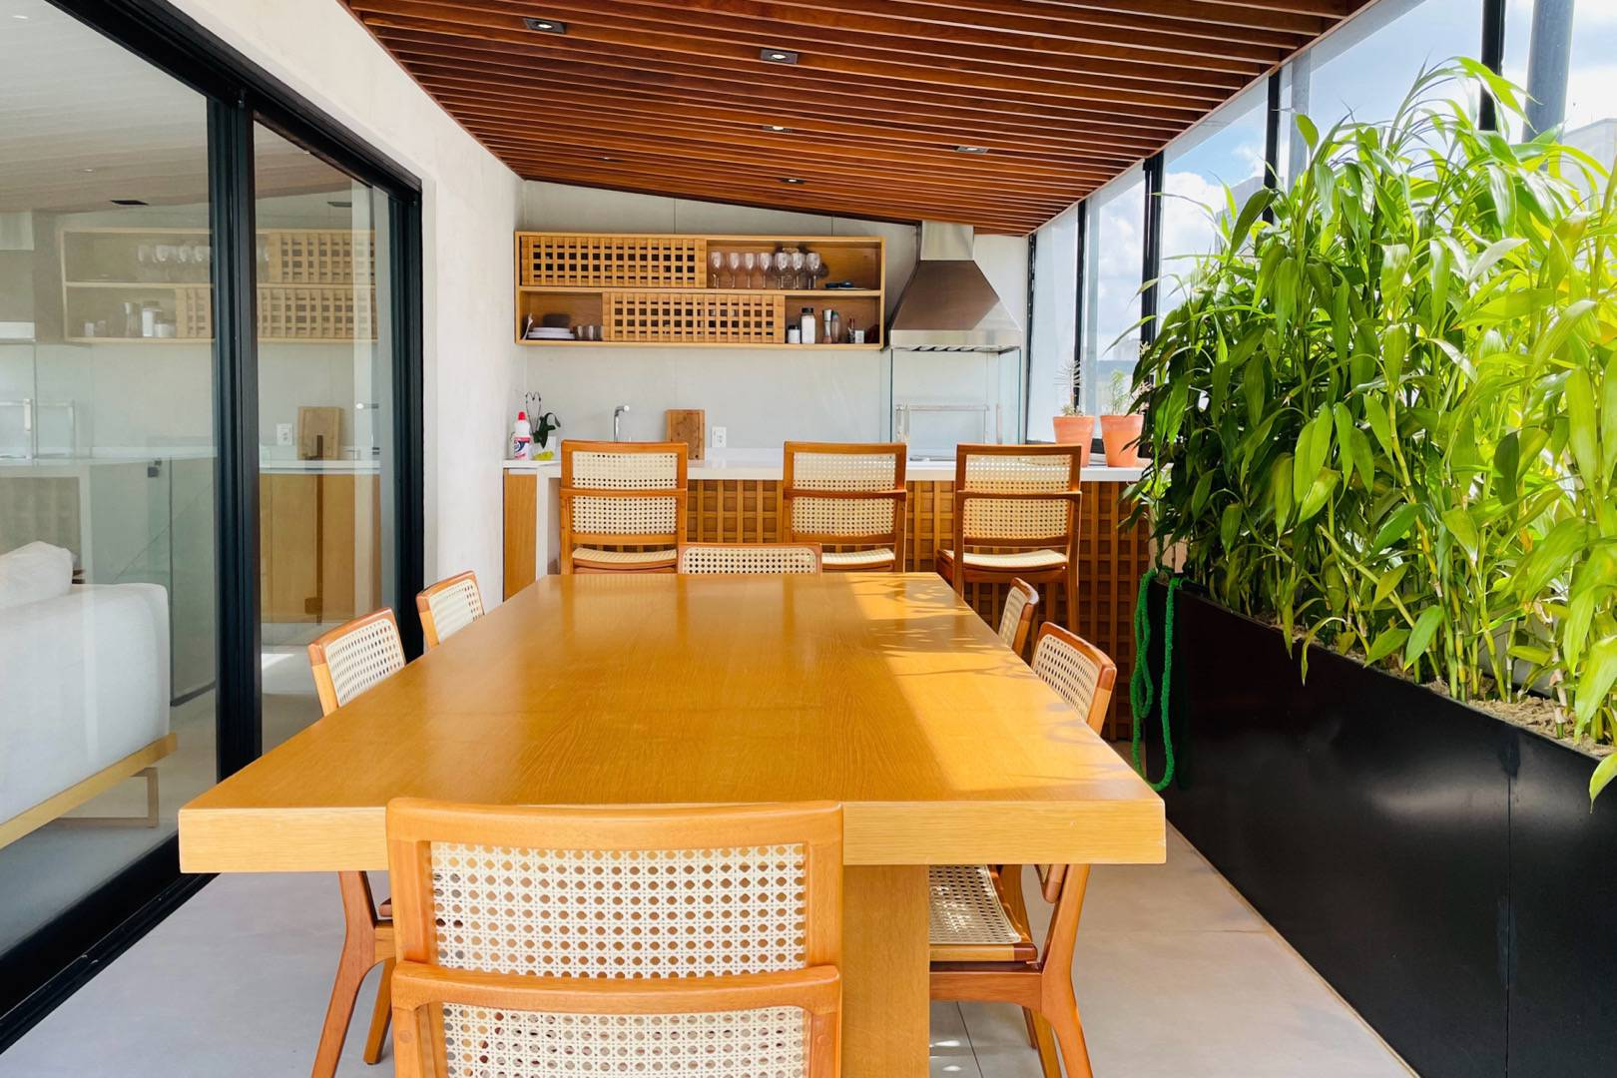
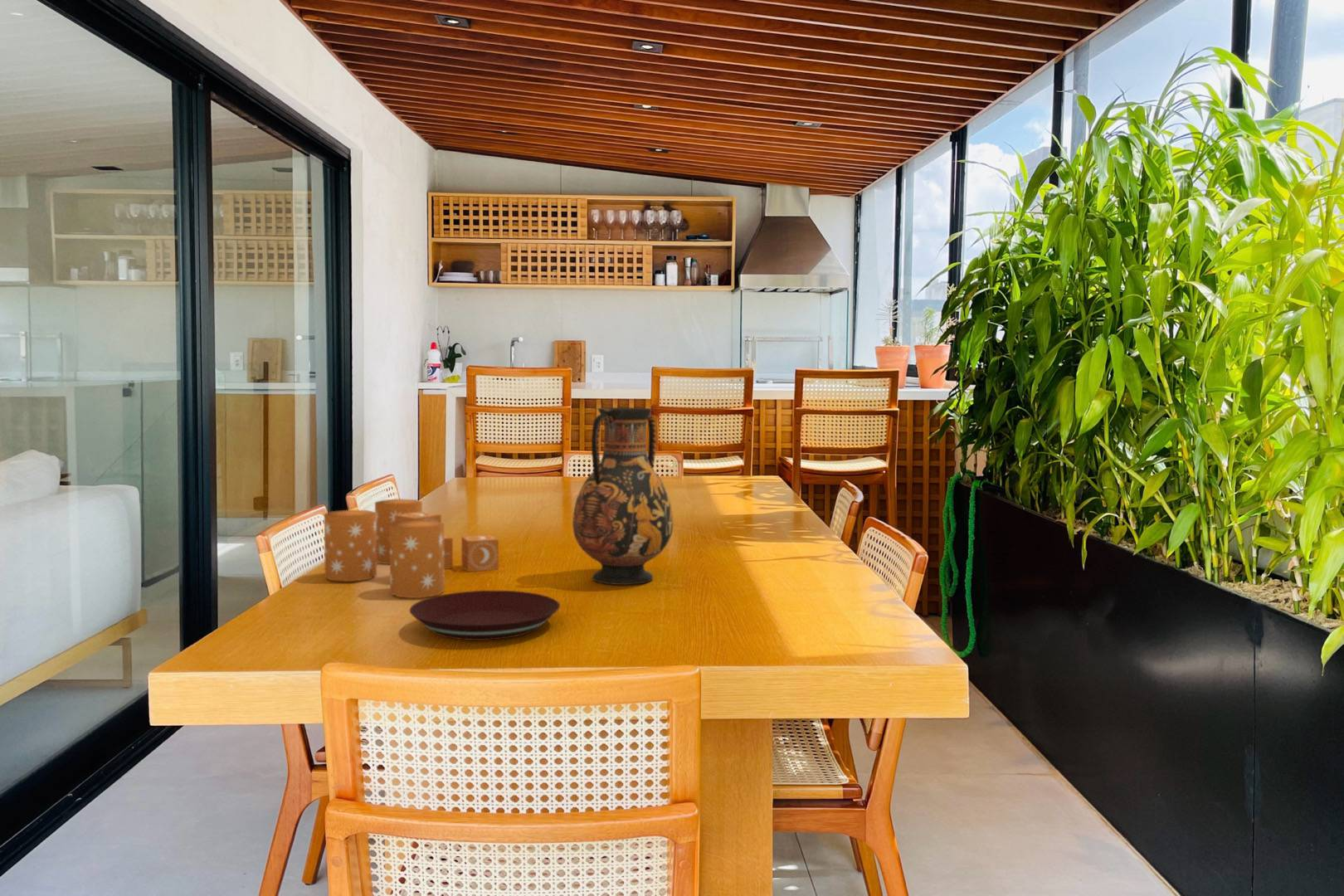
+ vase (623, 494)
+ candle (409, 543)
+ plate (485, 616)
